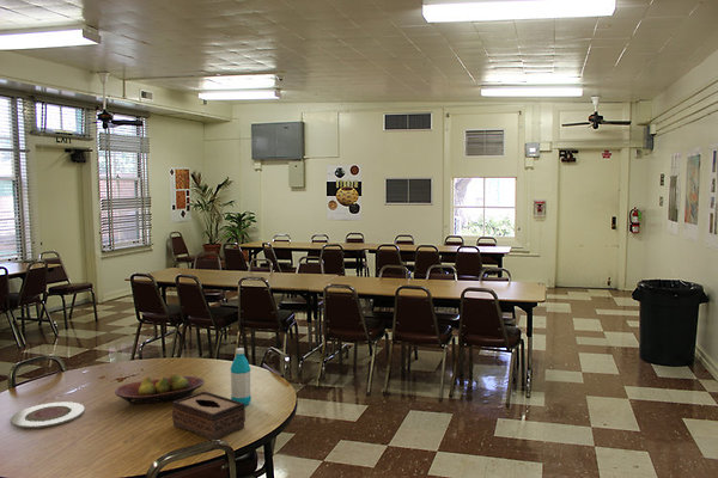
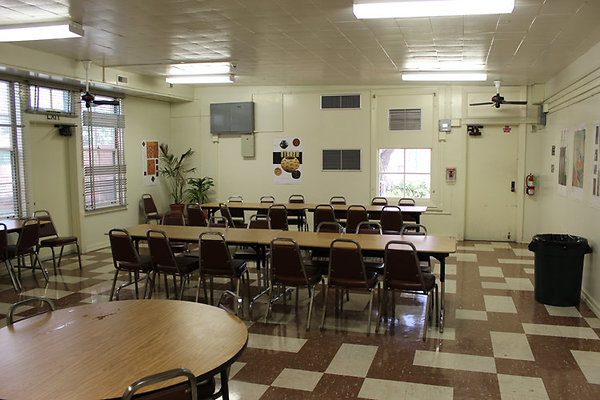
- tissue box (208, 413)
- water bottle (241, 376)
- plate (48, 413)
- fruit bowl (160, 386)
